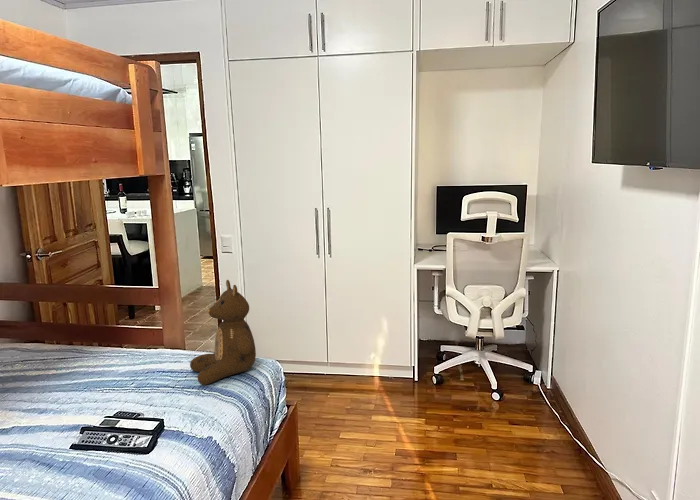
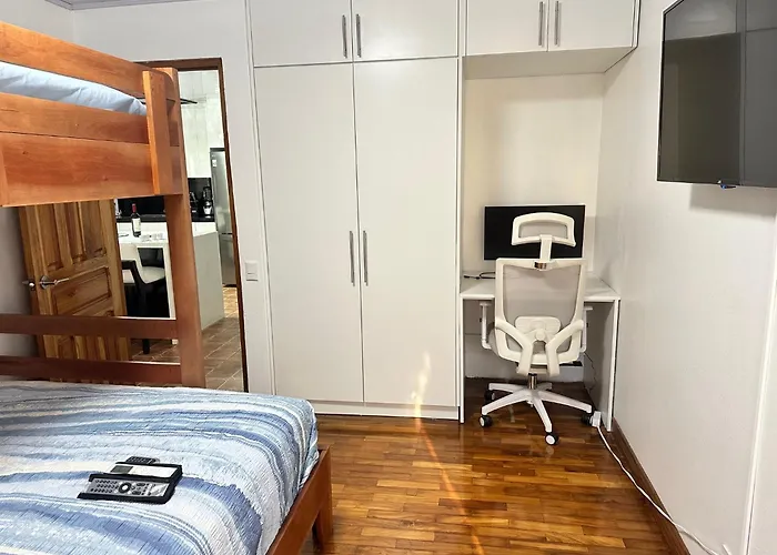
- teddy bear (221, 329)
